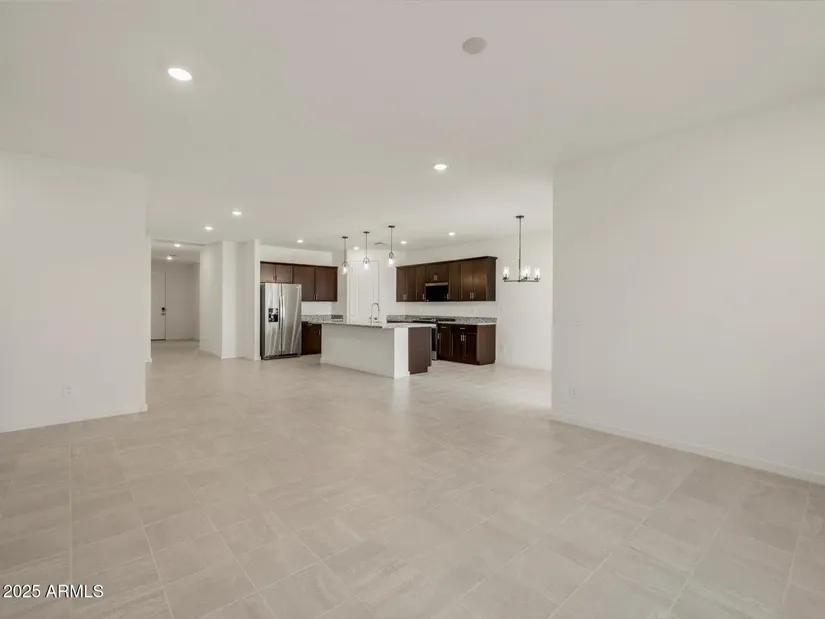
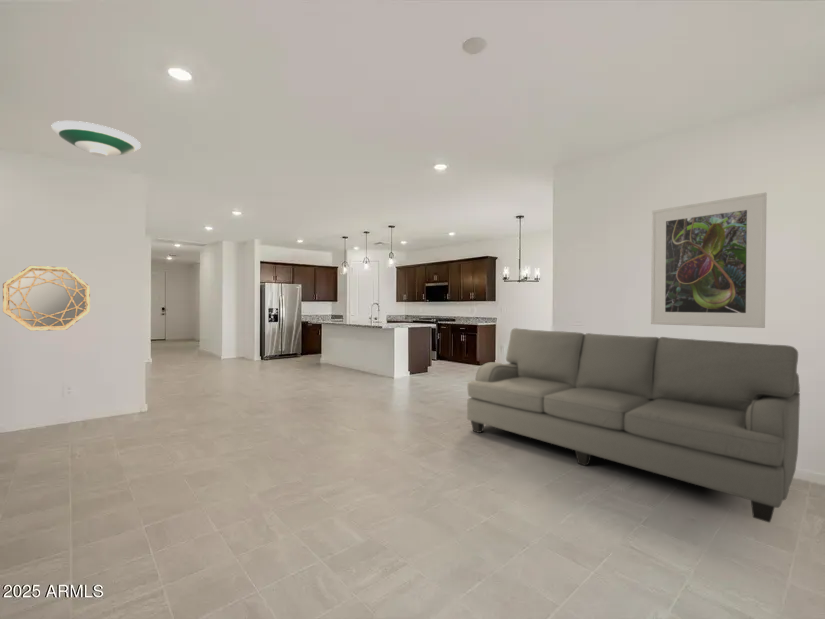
+ home mirror (48, 298)
+ sofa (606, 393)
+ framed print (703, 264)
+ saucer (98, 145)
